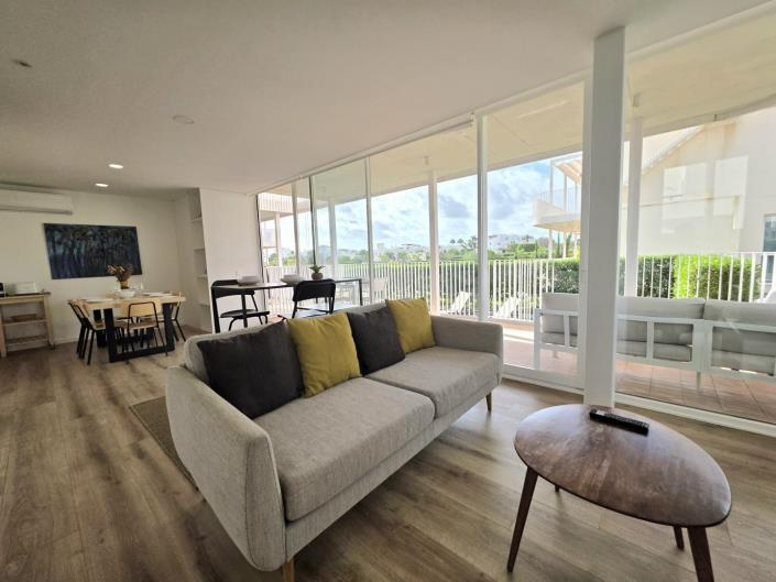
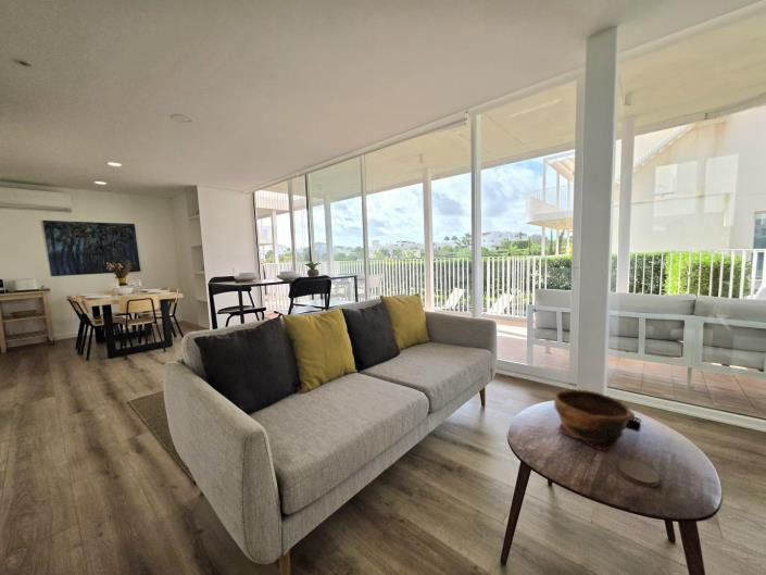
+ bowl (590, 417)
+ coaster (638, 473)
